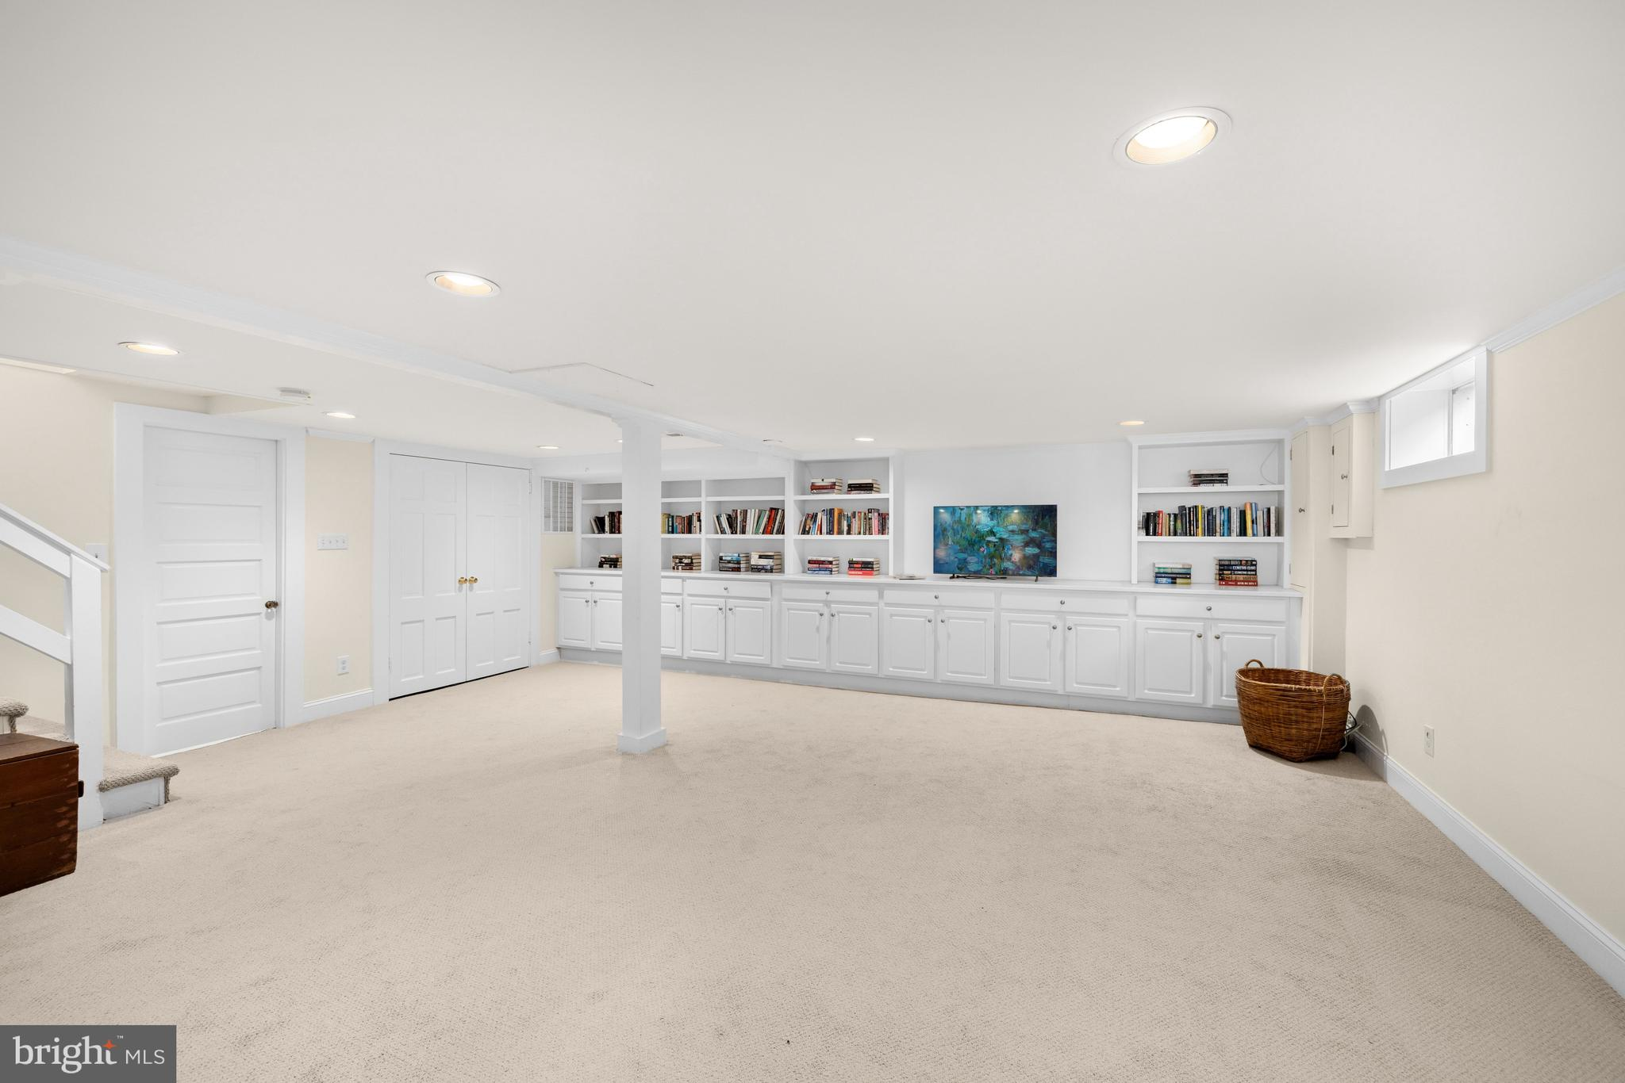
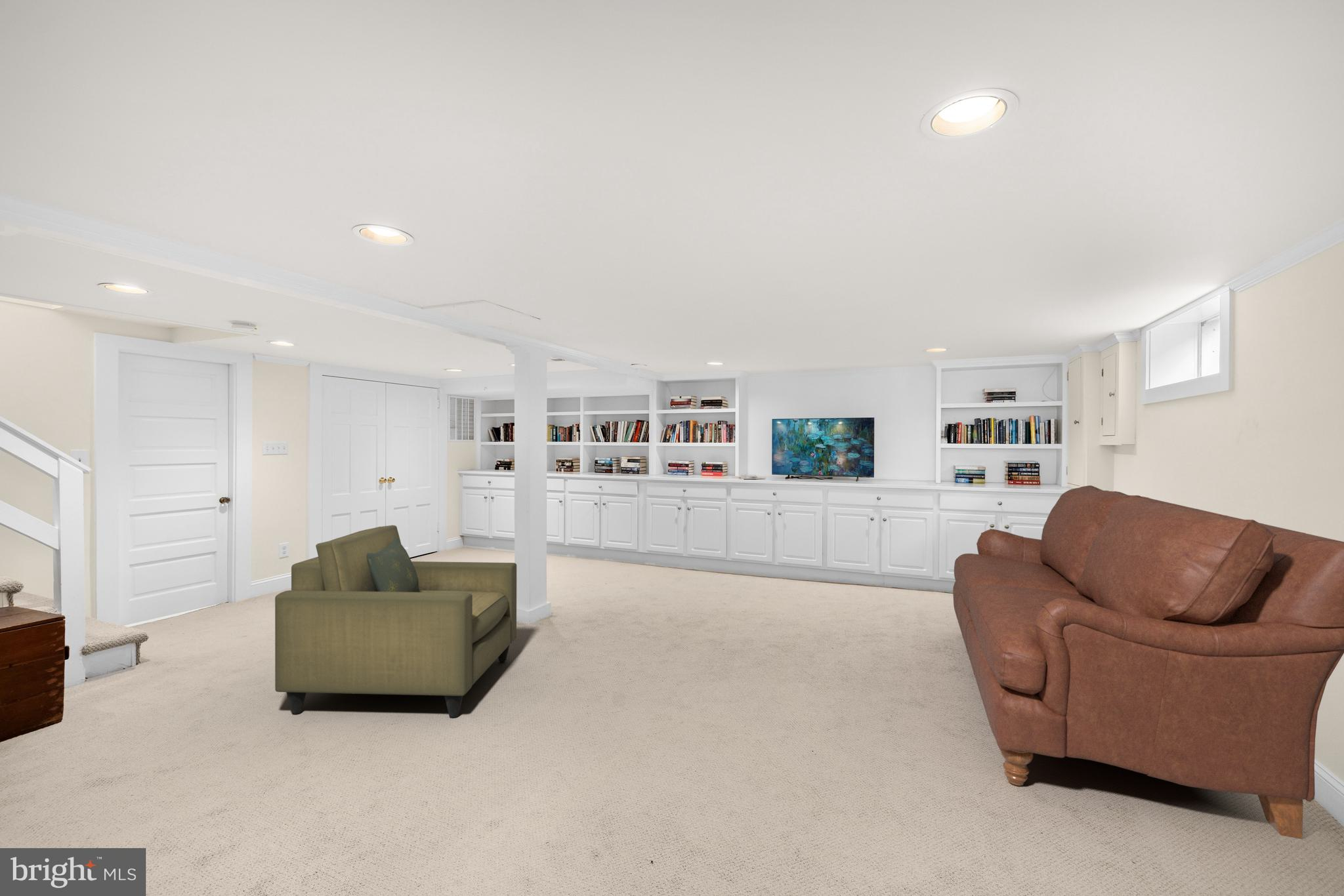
+ sofa (1089, 598)
+ armchair (411, 608)
